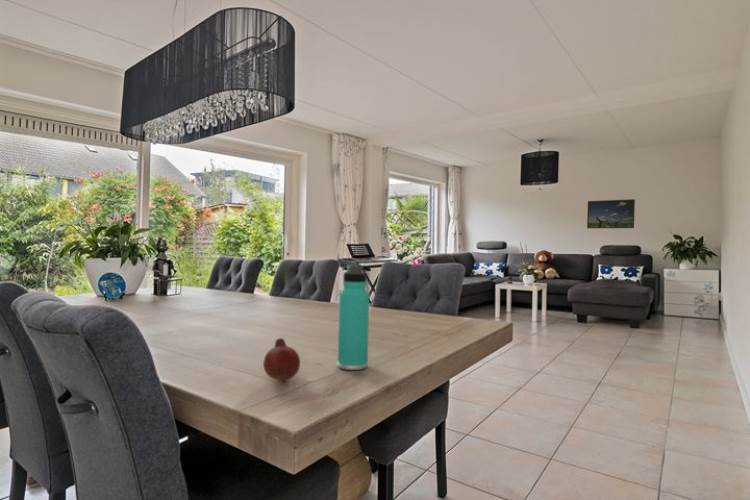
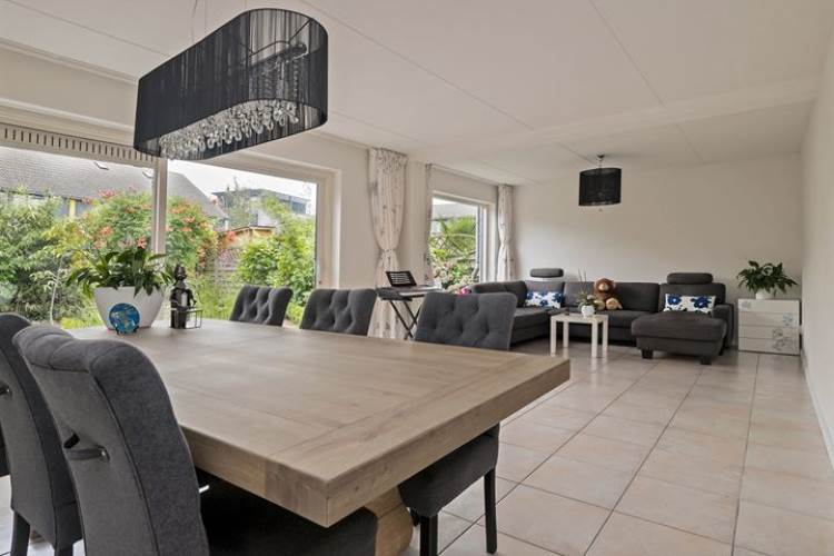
- thermos bottle (353, 315)
- fruit (282, 360)
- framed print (610, 214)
